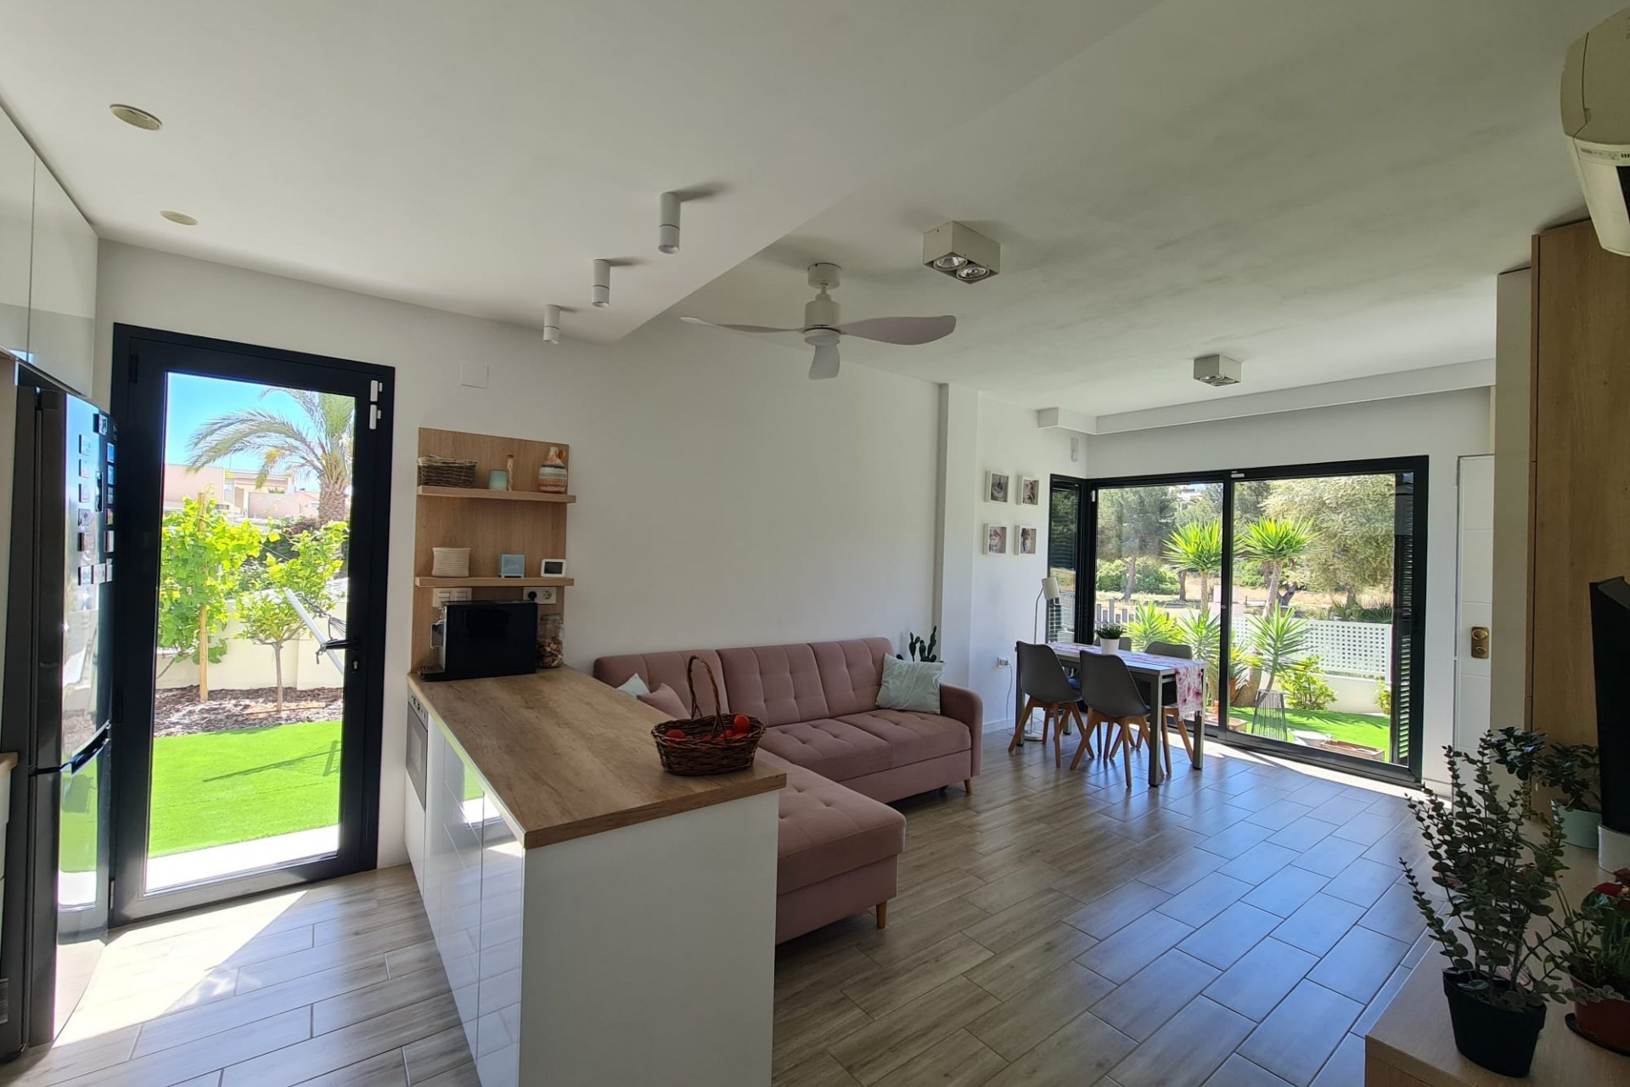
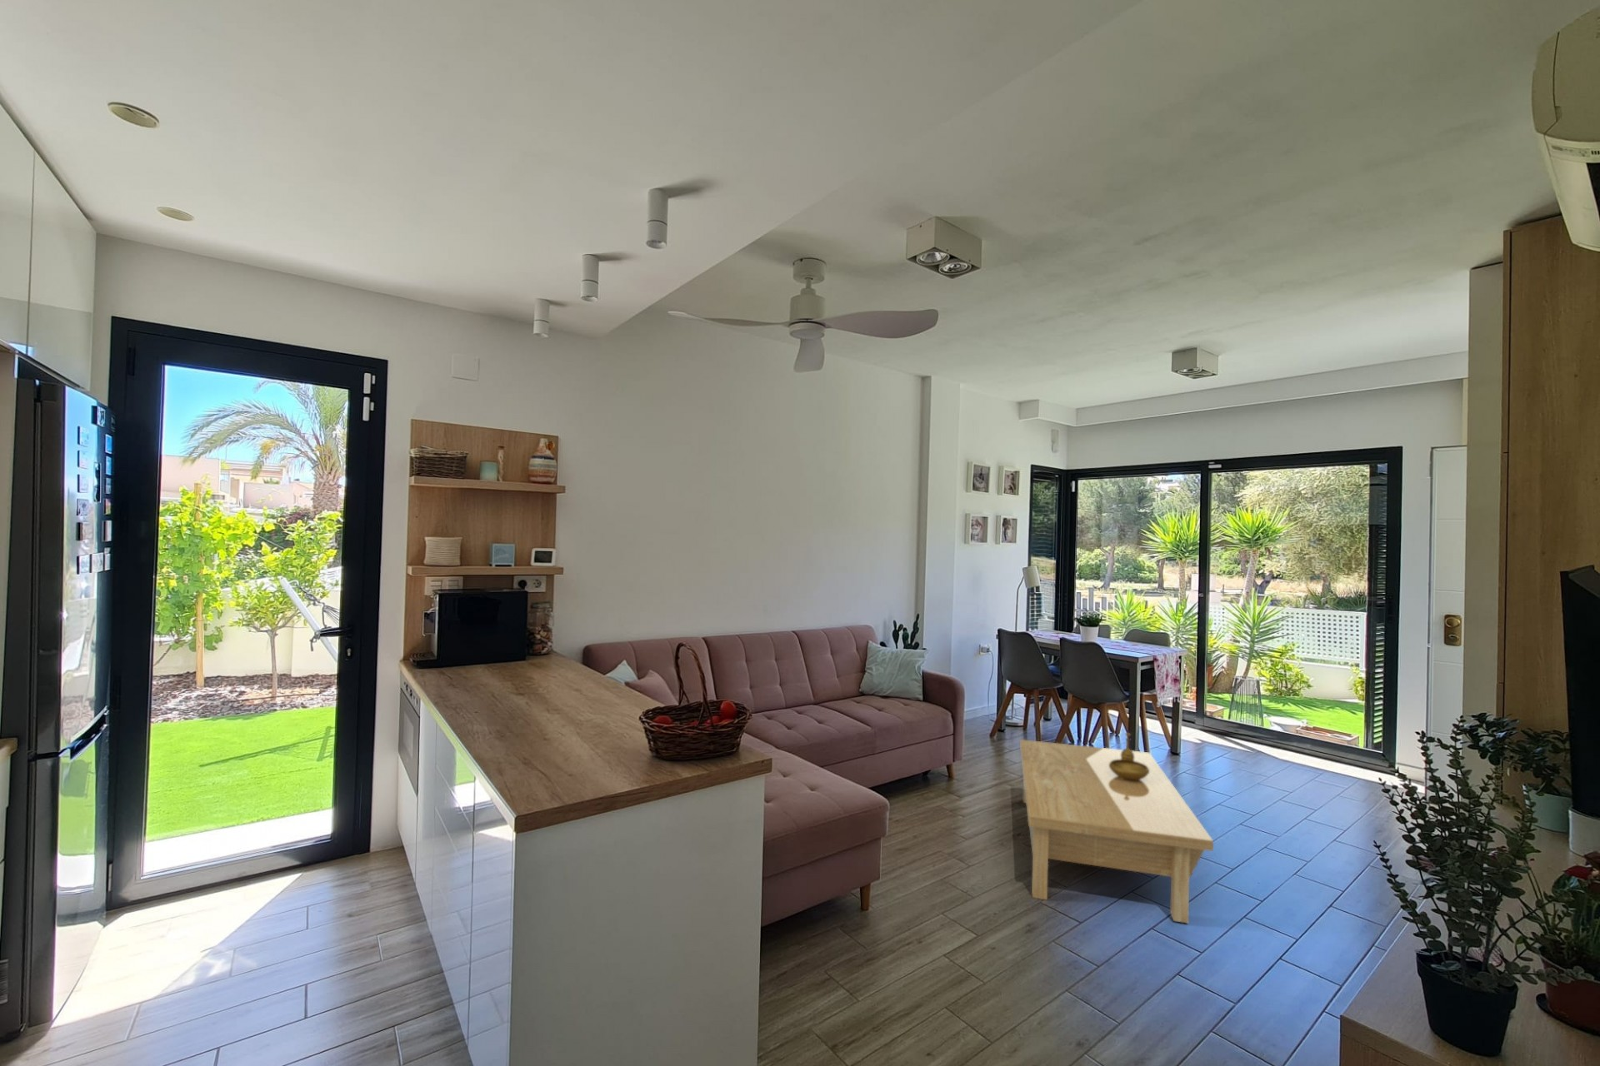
+ coffee table (1096, 815)
+ decorative bowl (1129, 755)
